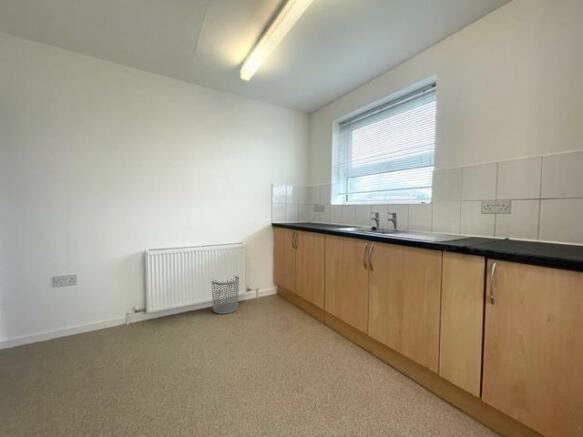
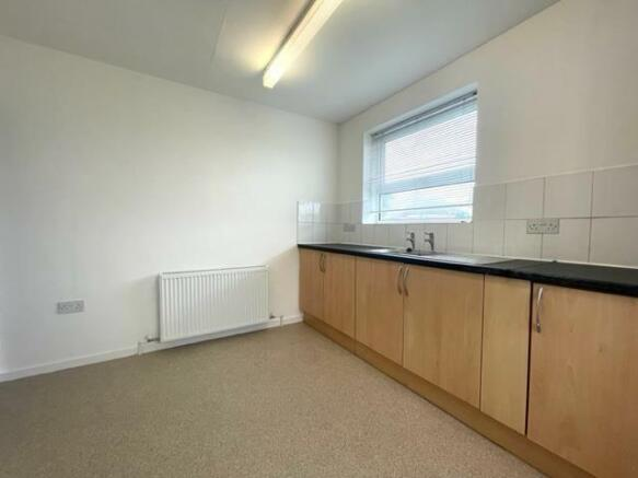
- waste bin (225, 293)
